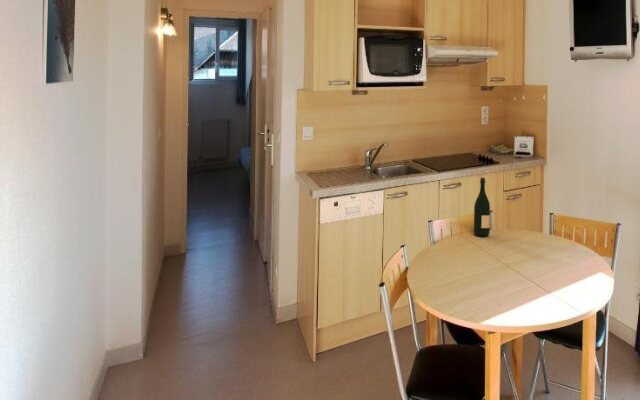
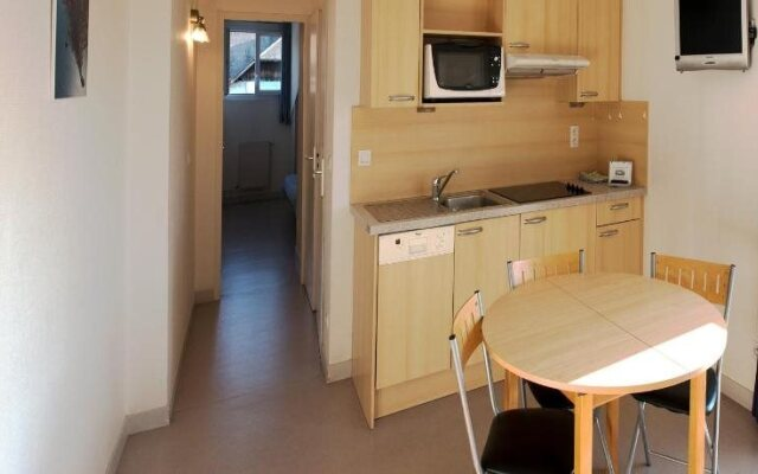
- wine bottle (482, 206)
